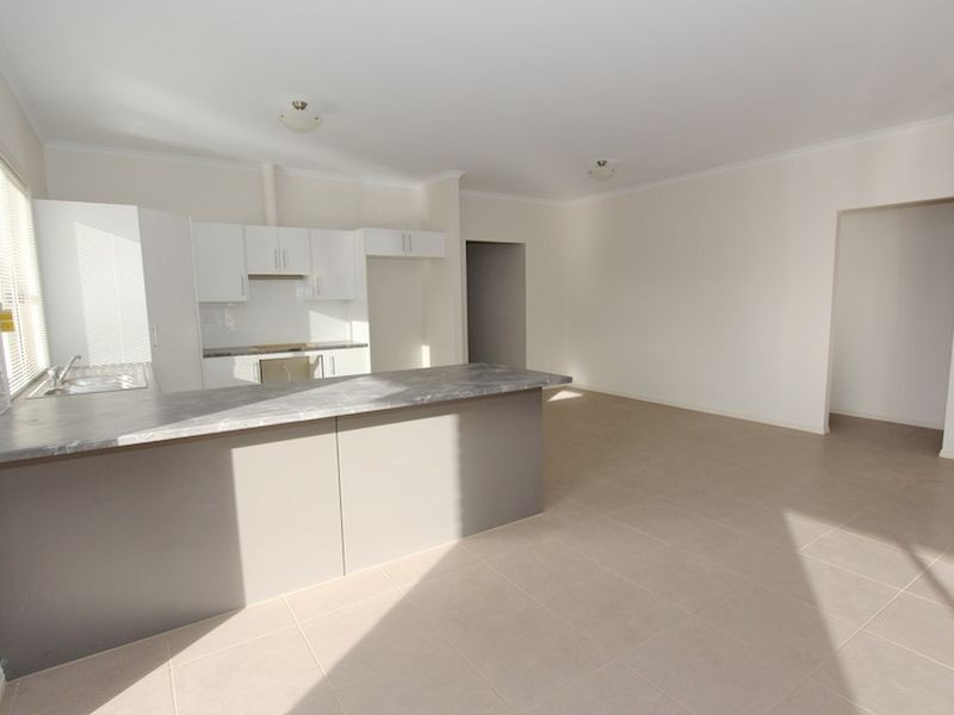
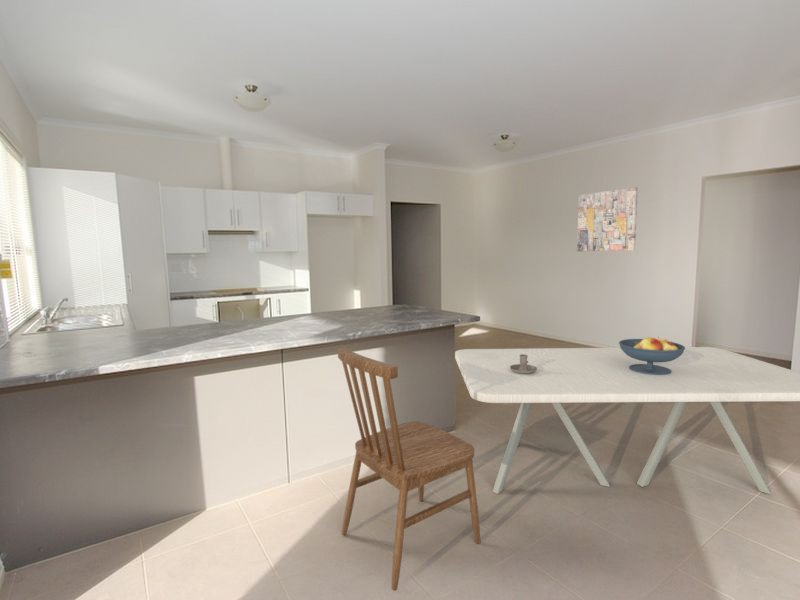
+ wall art (605, 221)
+ candle holder (523, 362)
+ dining chair (407, 446)
+ dining table (614, 401)
+ fruit bowl (650, 352)
